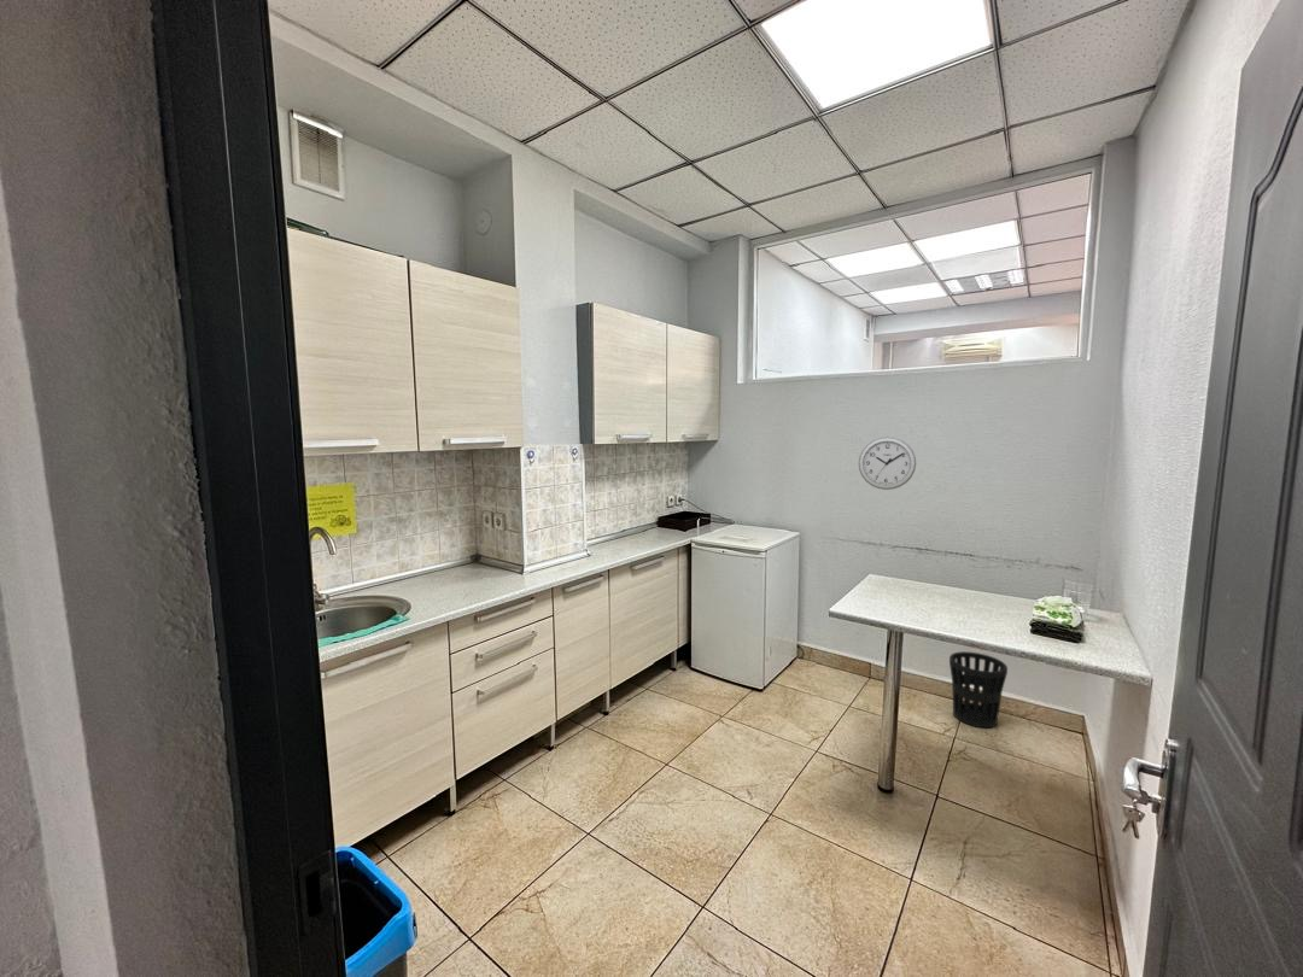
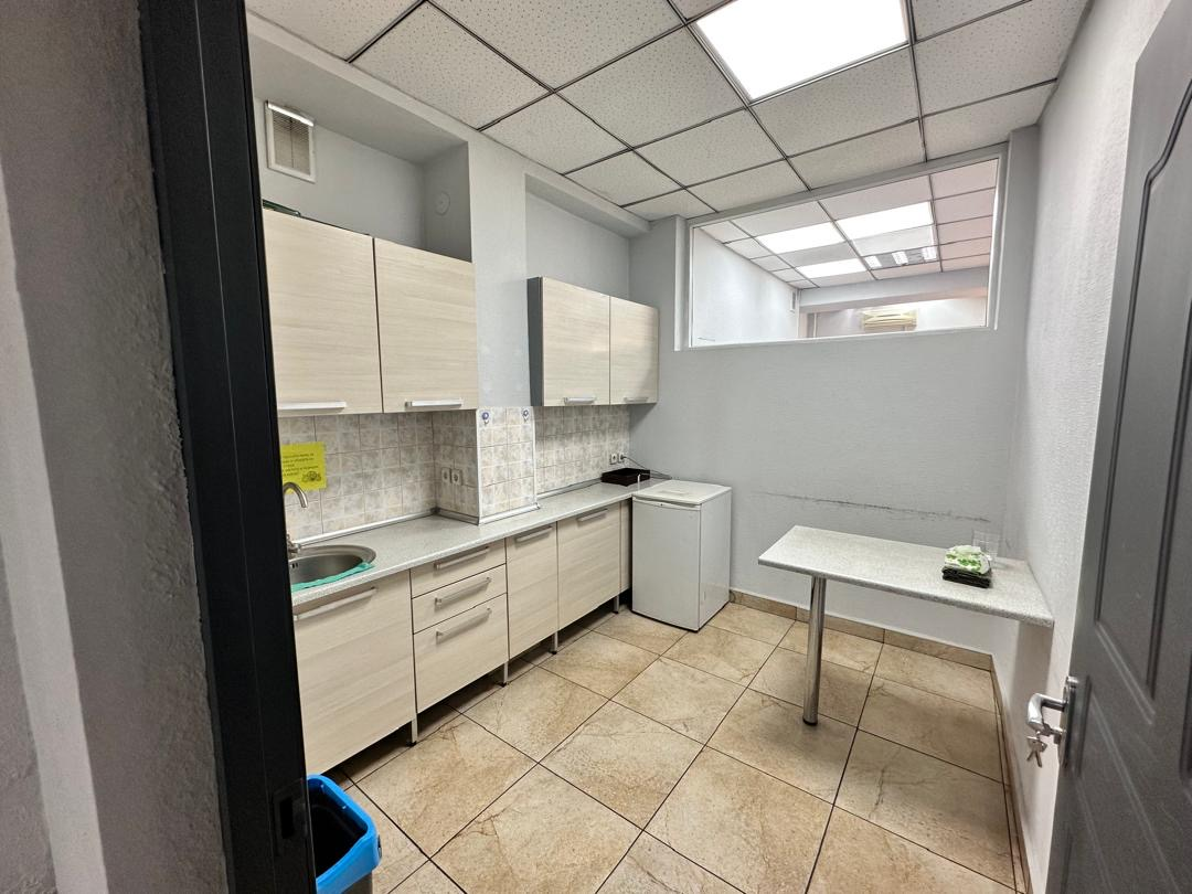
- wastebasket (976, 689)
- wall clock (886, 463)
